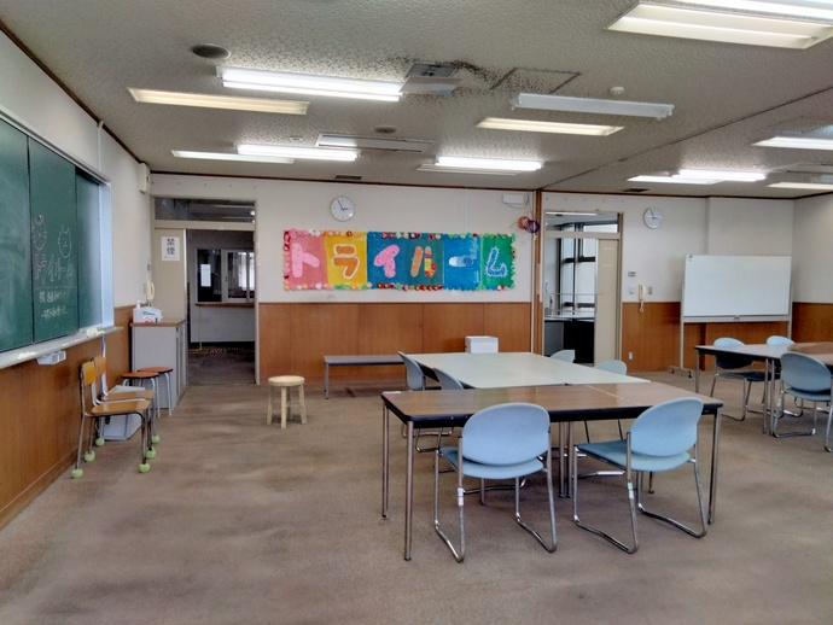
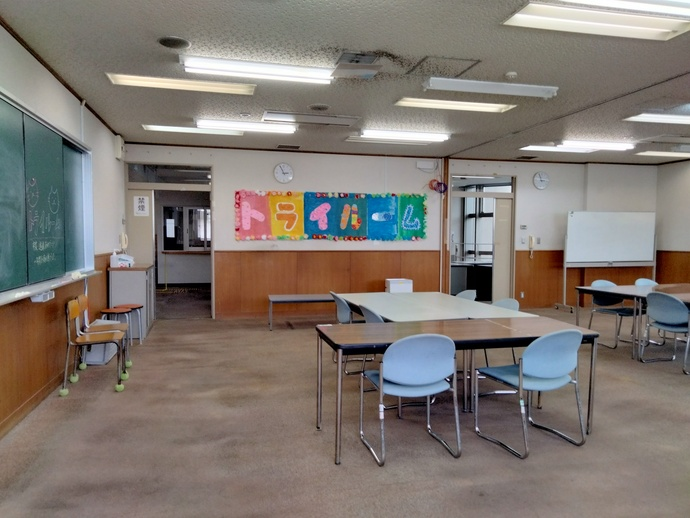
- stool (285, 401)
